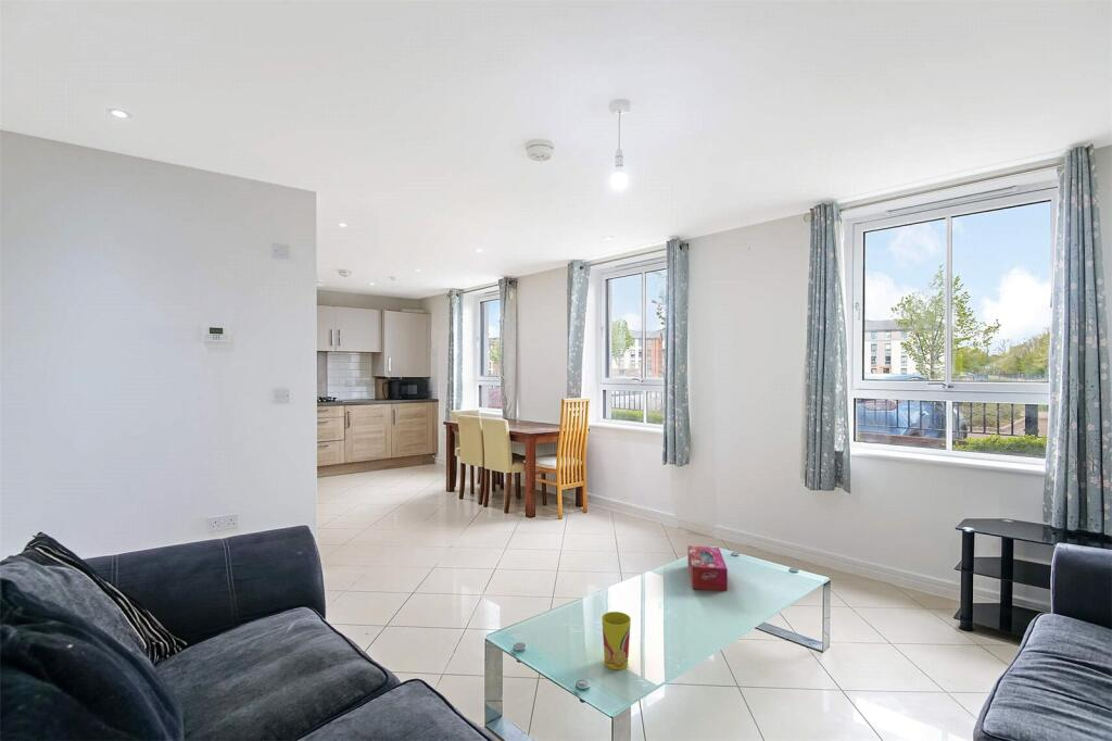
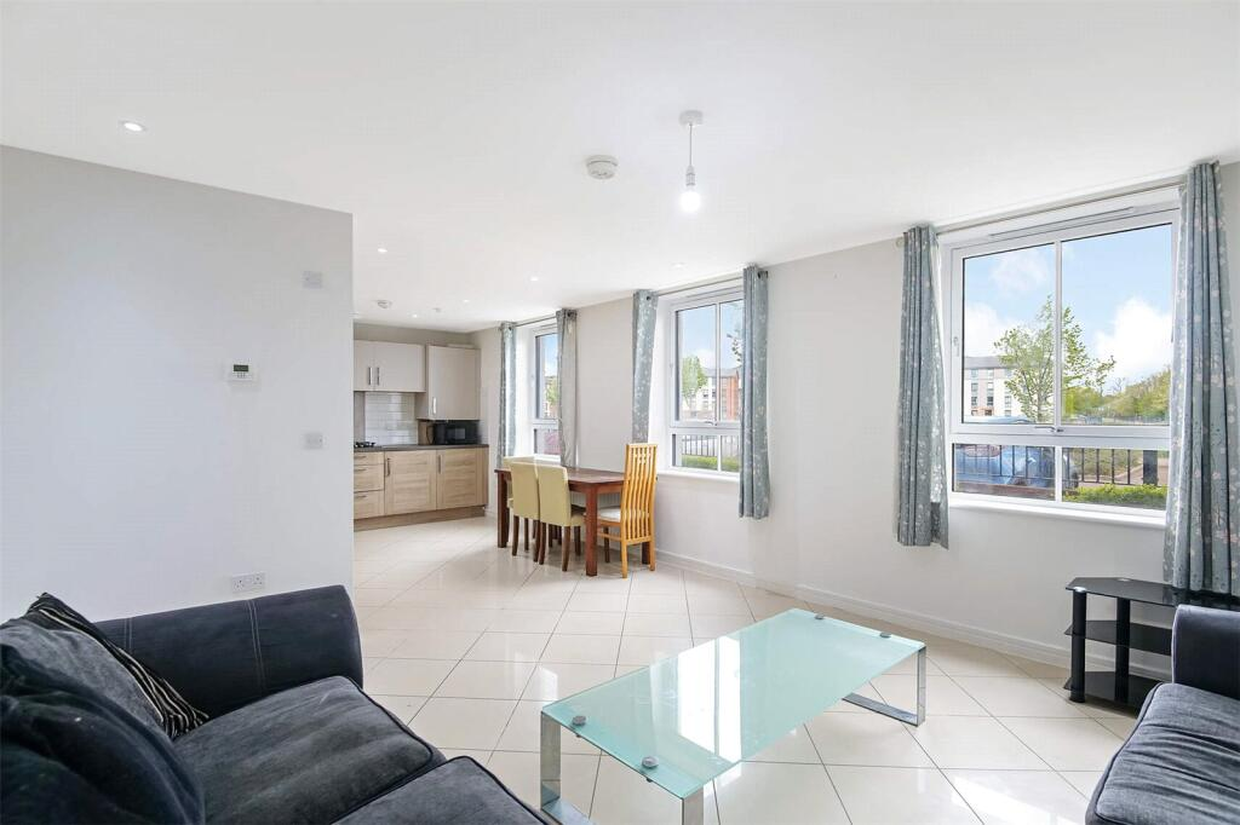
- cup (616, 640)
- tissue box (706, 566)
